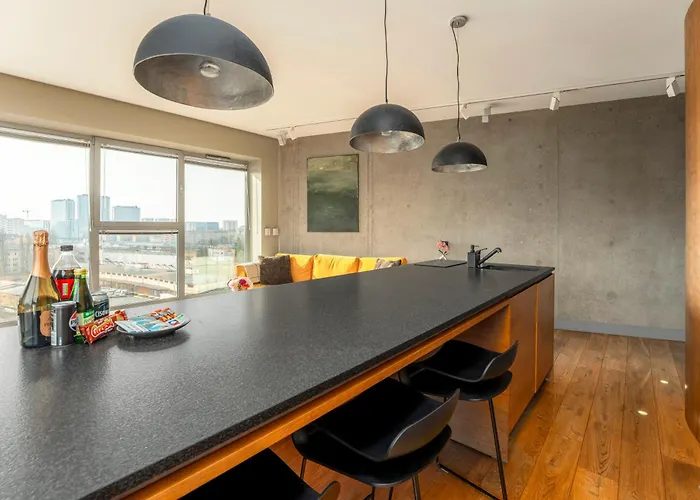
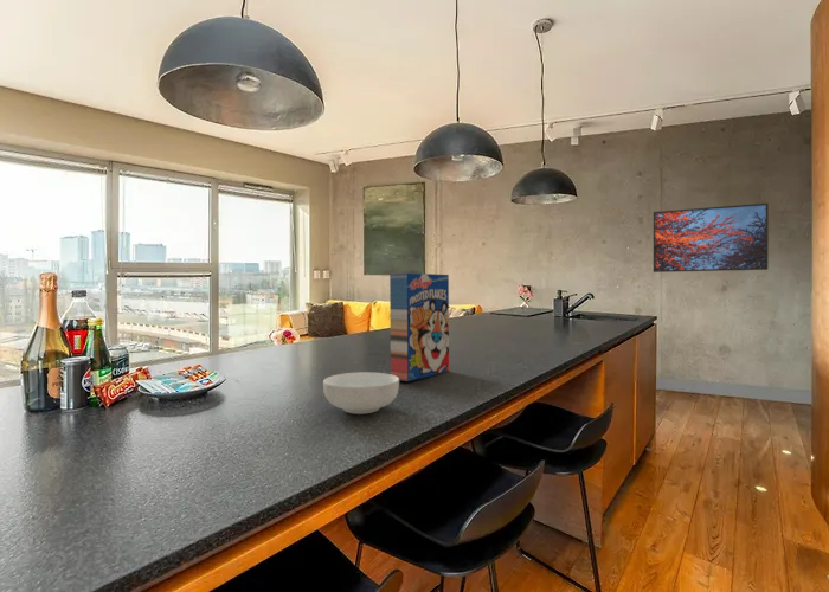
+ cereal box (420, 324)
+ cereal bowl (361, 393)
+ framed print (707, 239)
